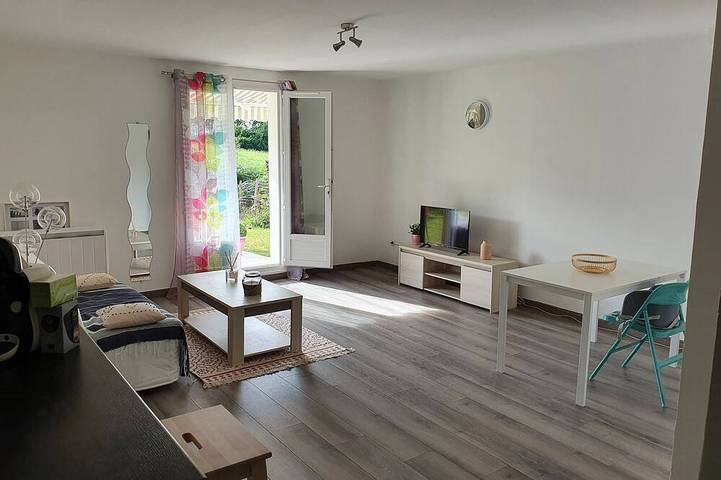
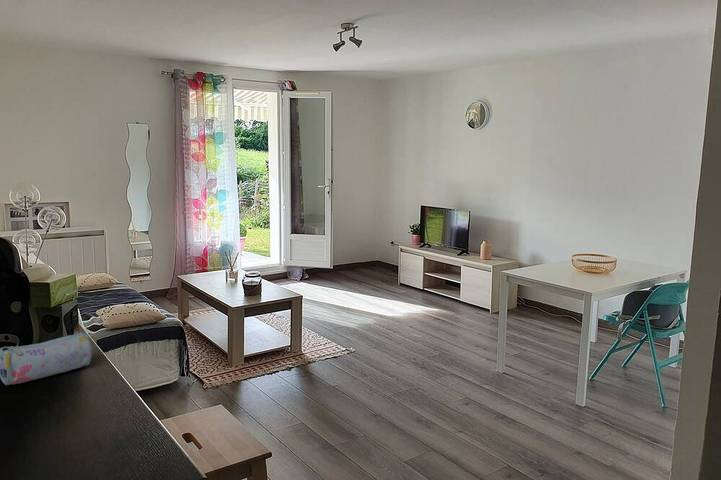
+ pencil case (45, 356)
